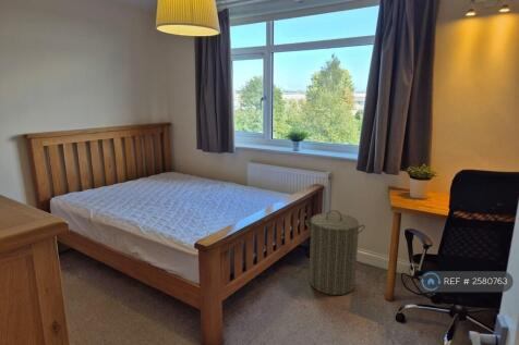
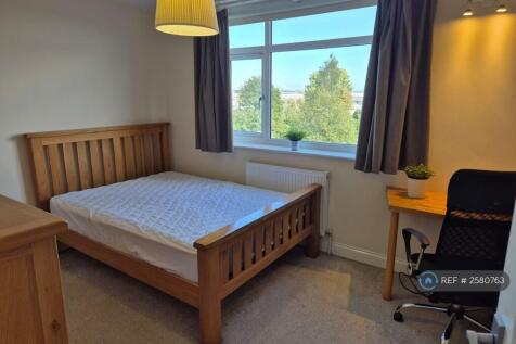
- laundry hamper (333, 247)
